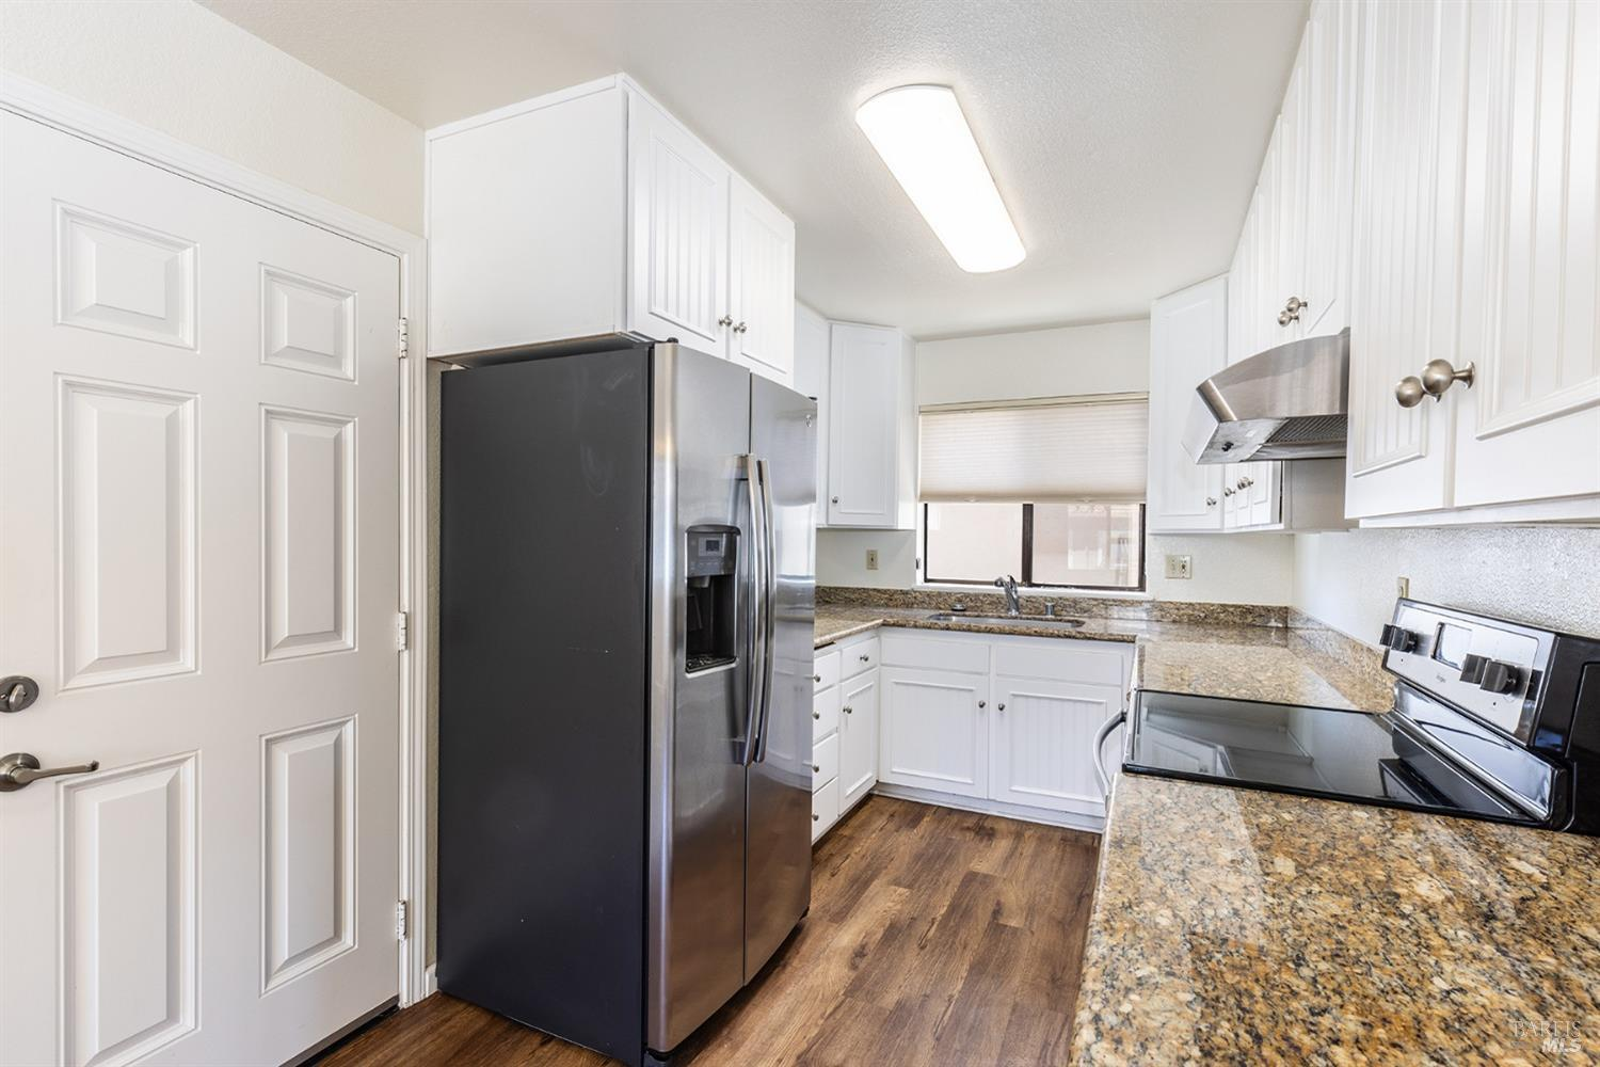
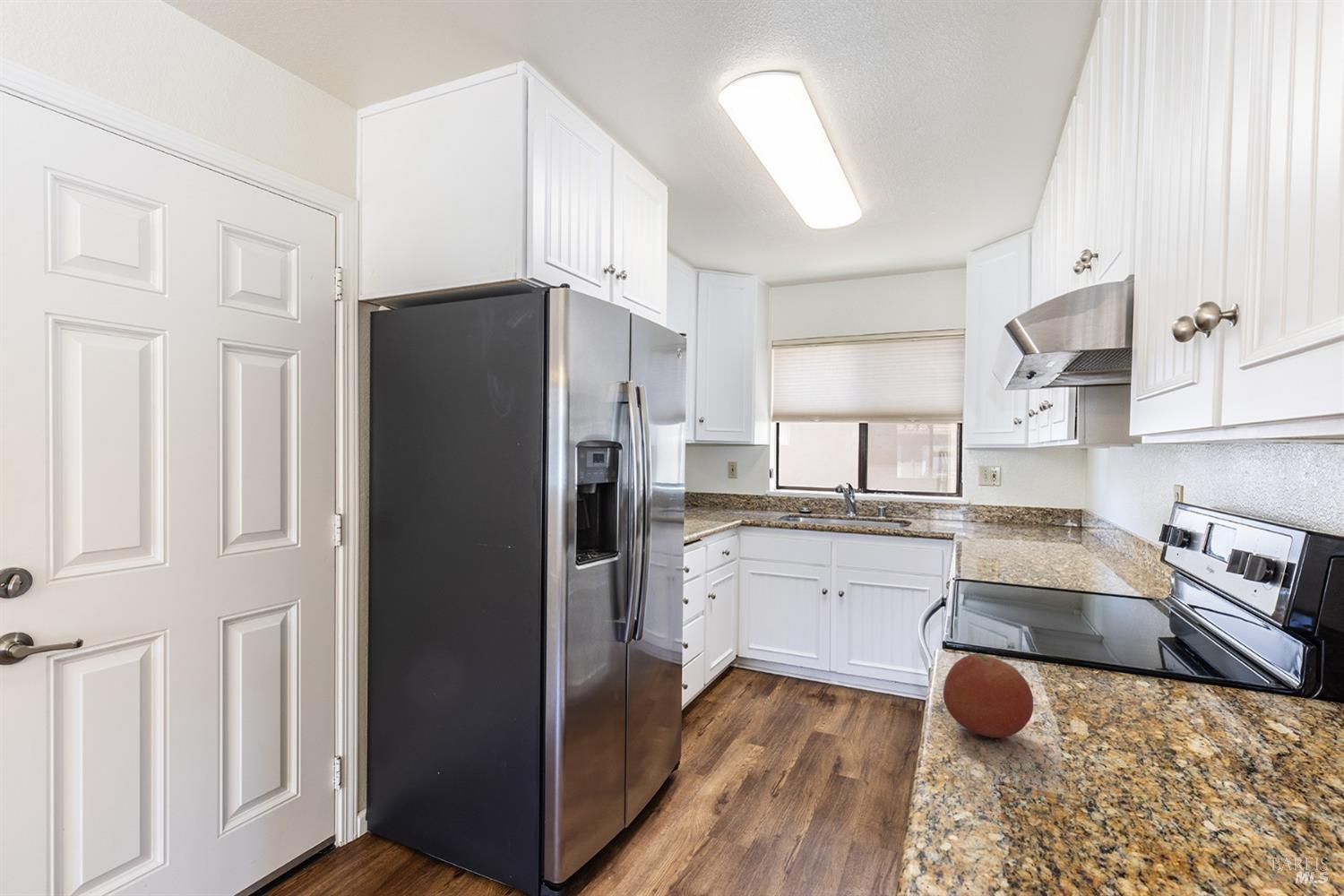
+ fruit (986, 694)
